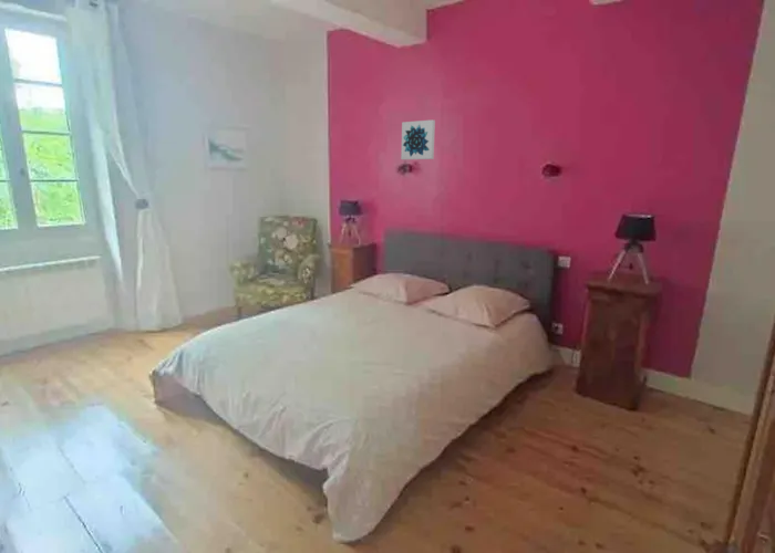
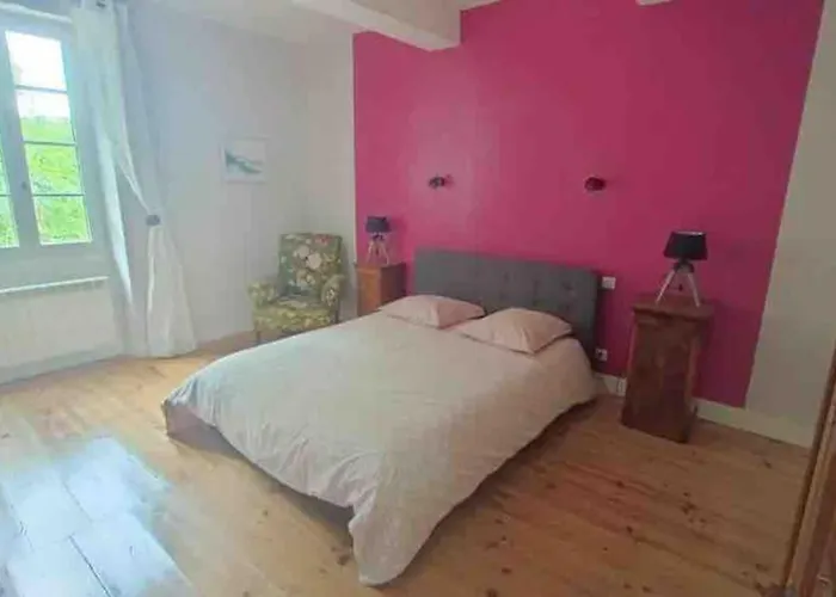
- wall art (417, 140)
